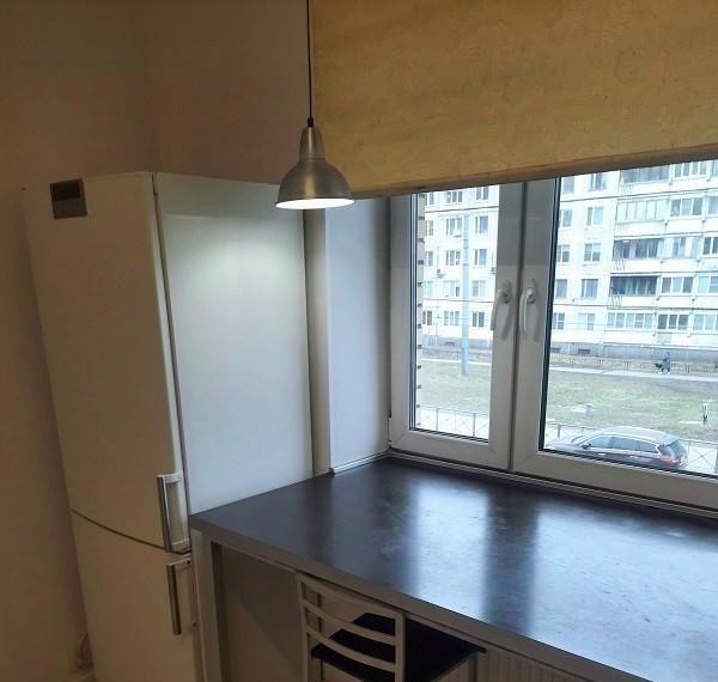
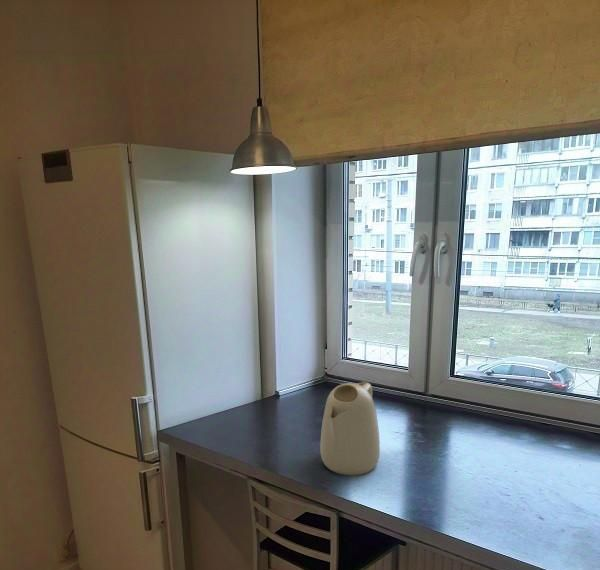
+ kettle (351, 422)
